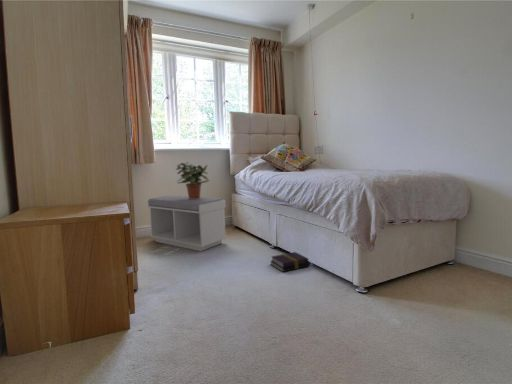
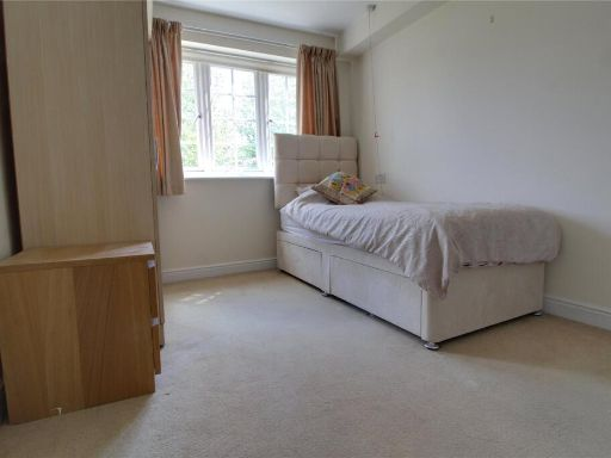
- potted plant (193, 180)
- book (289, 261)
- bench (186, 220)
